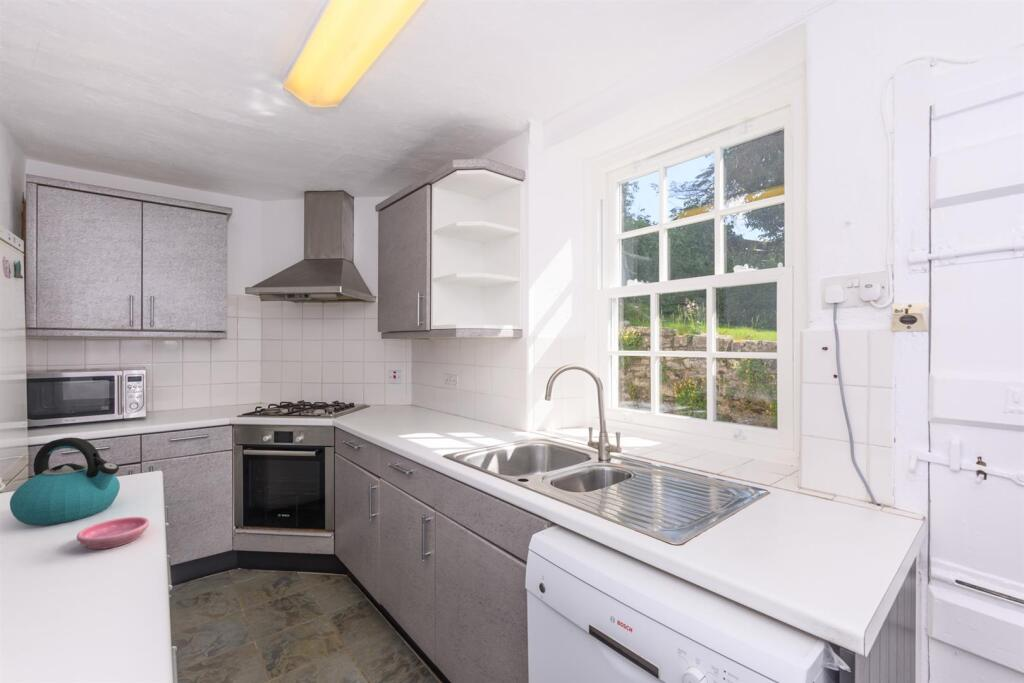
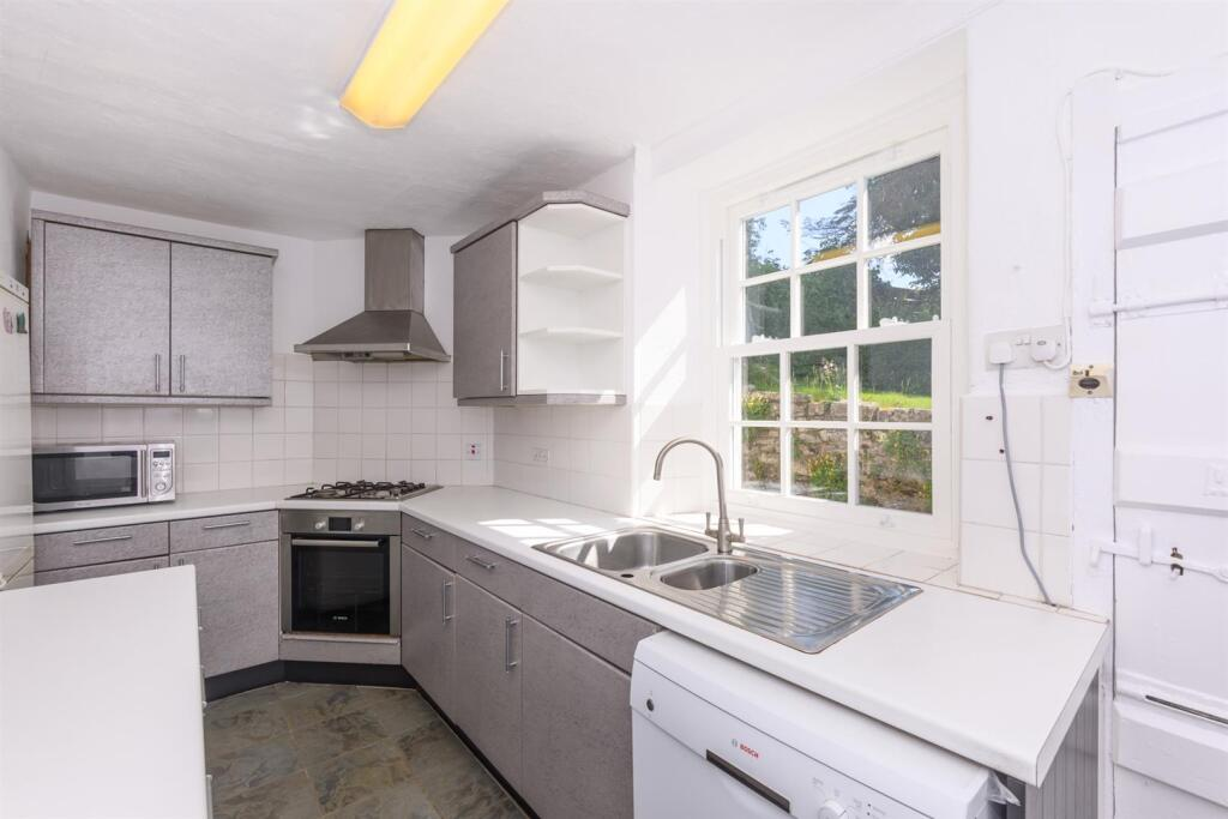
- kettle (73, 475)
- saucer (114, 533)
